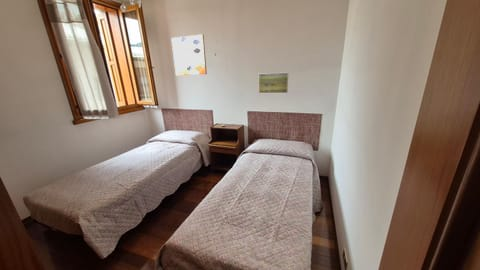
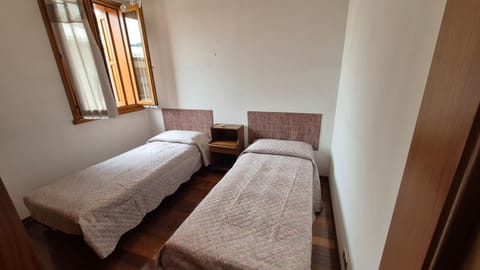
- wall art (189, 56)
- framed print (273, 83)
